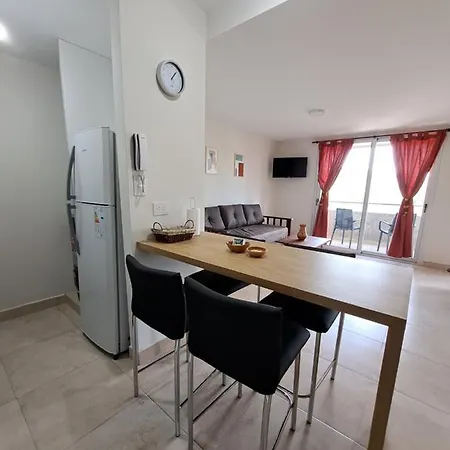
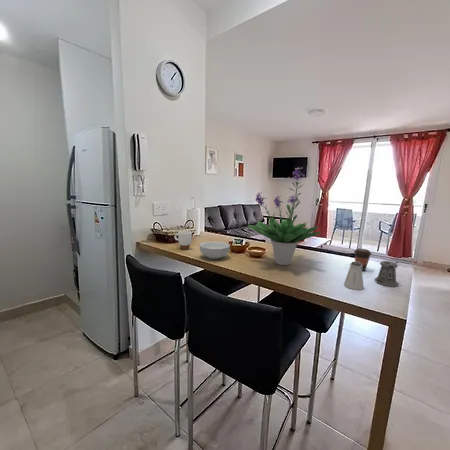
+ potted plant (284, 216)
+ mug (182, 239)
+ coffee cup (361, 259)
+ cereal bowl (214, 250)
+ pepper shaker (389, 271)
+ saltshaker (354, 274)
